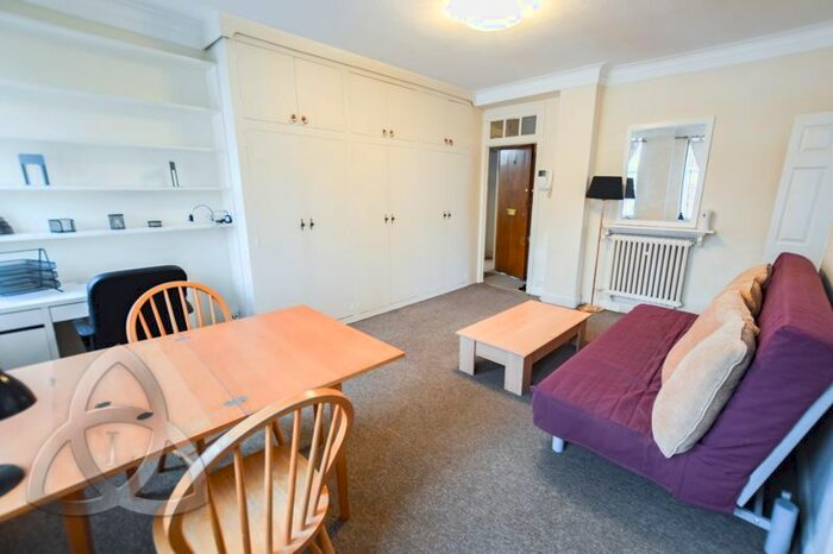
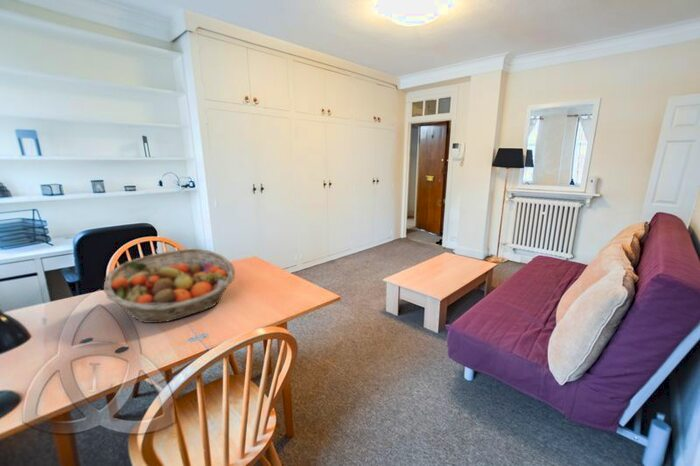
+ fruit basket (176, 282)
